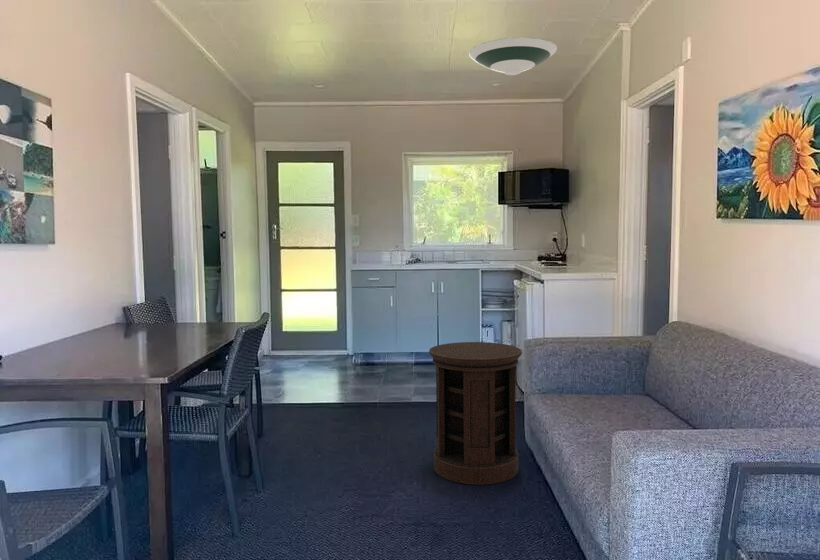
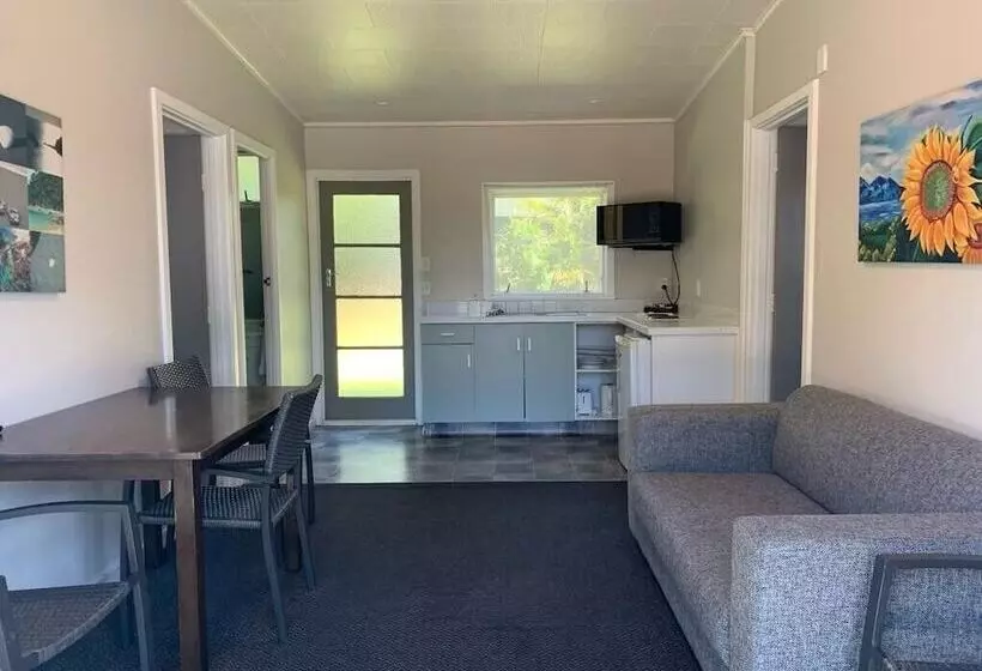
- side table (475, 409)
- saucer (512, 62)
